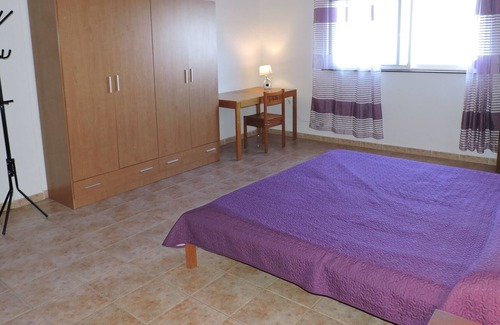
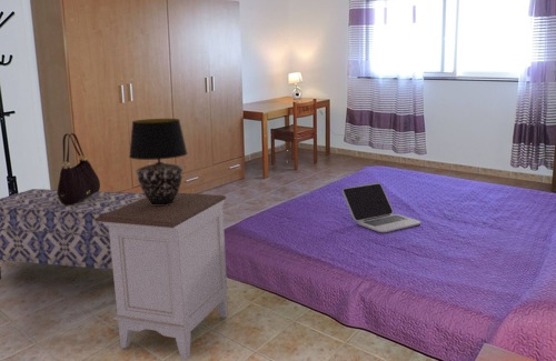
+ laptop (380, 205)
+ nightstand (169, 269)
+ bench (76, 237)
+ table lamp (159, 162)
+ handbag (78, 167)
